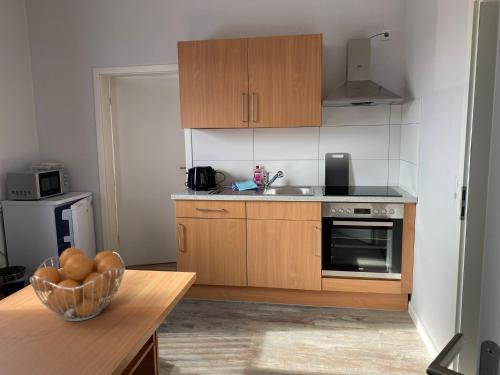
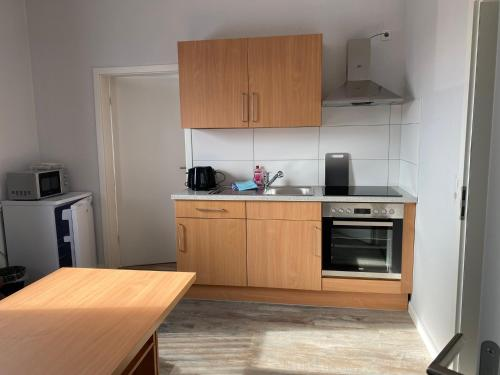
- fruit basket (80, 282)
